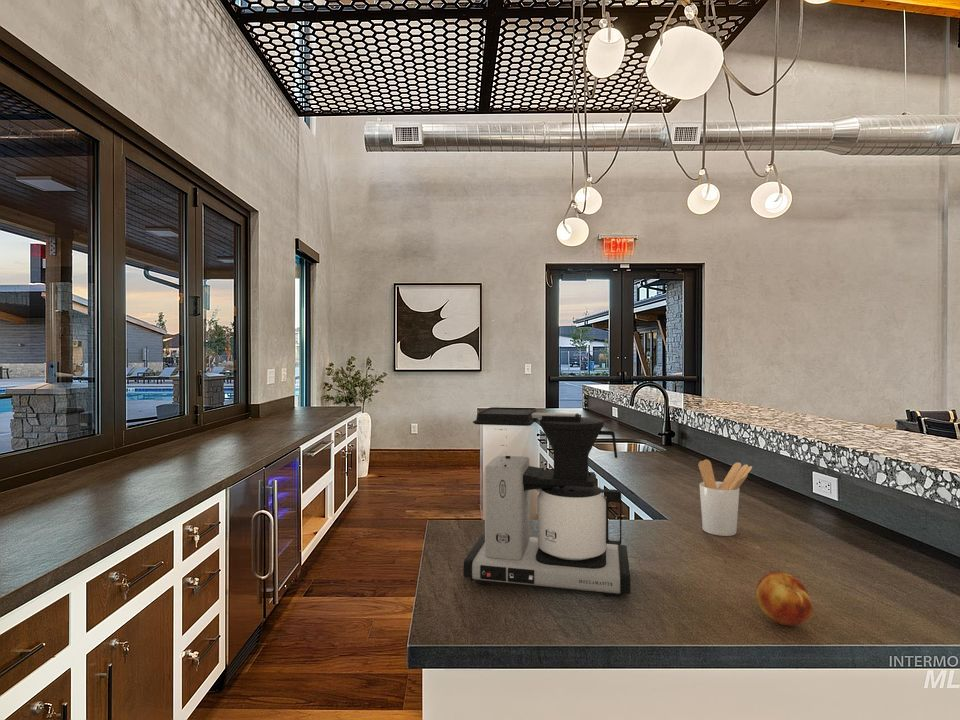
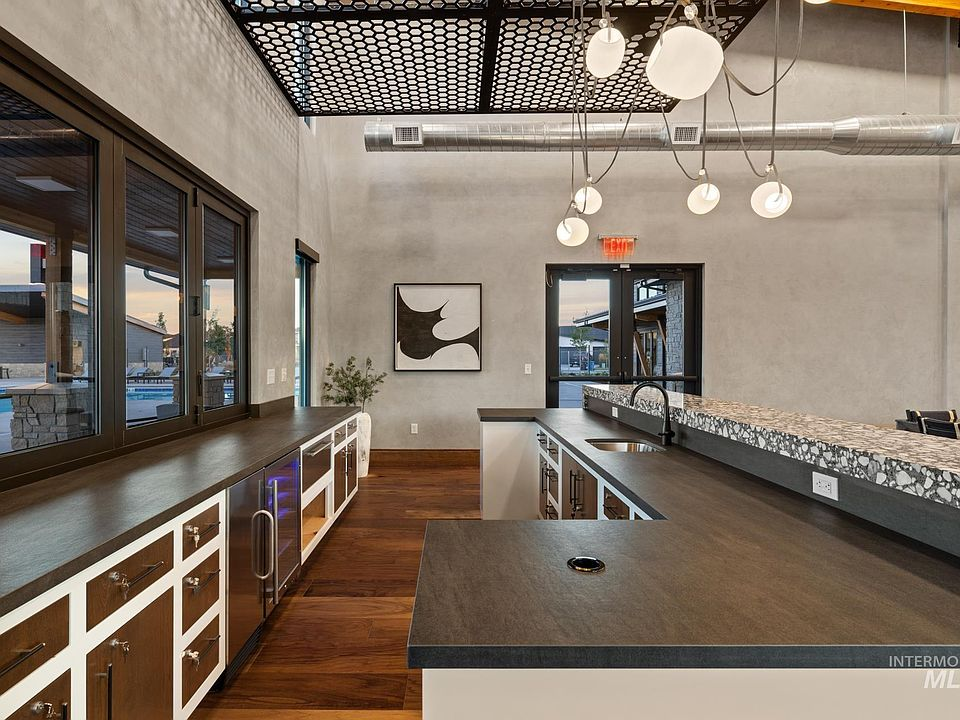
- coffee maker (548, 493)
- fruit (782, 598)
- utensil holder (726, 496)
